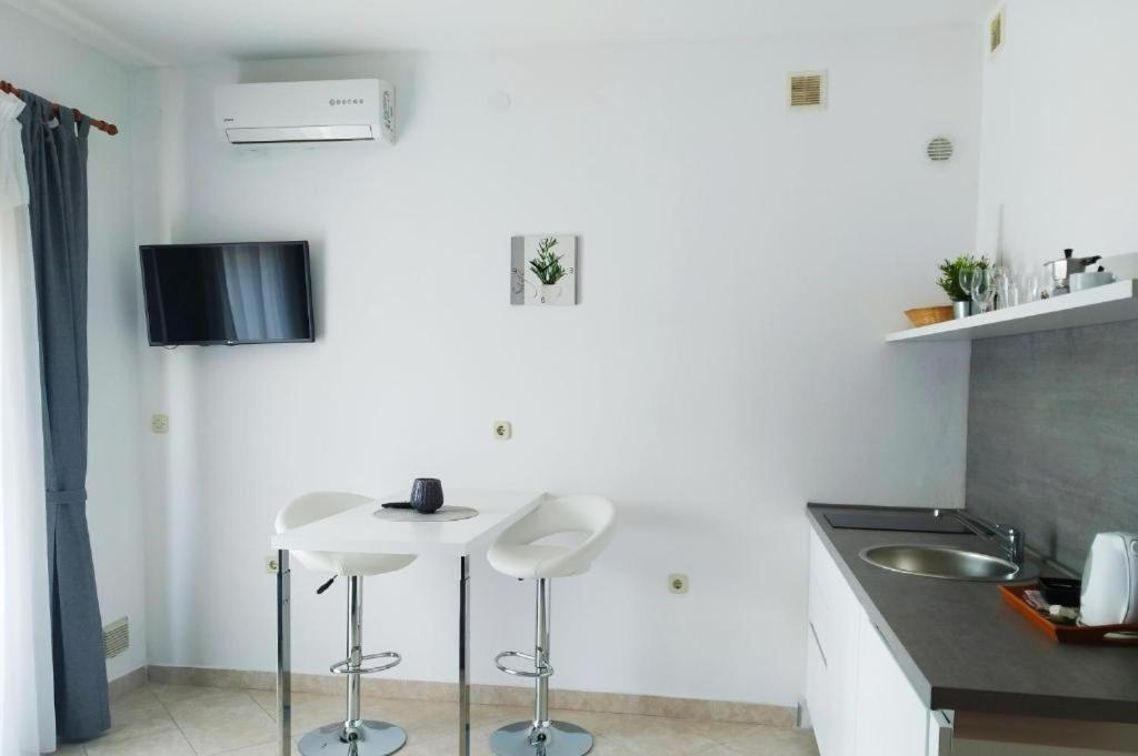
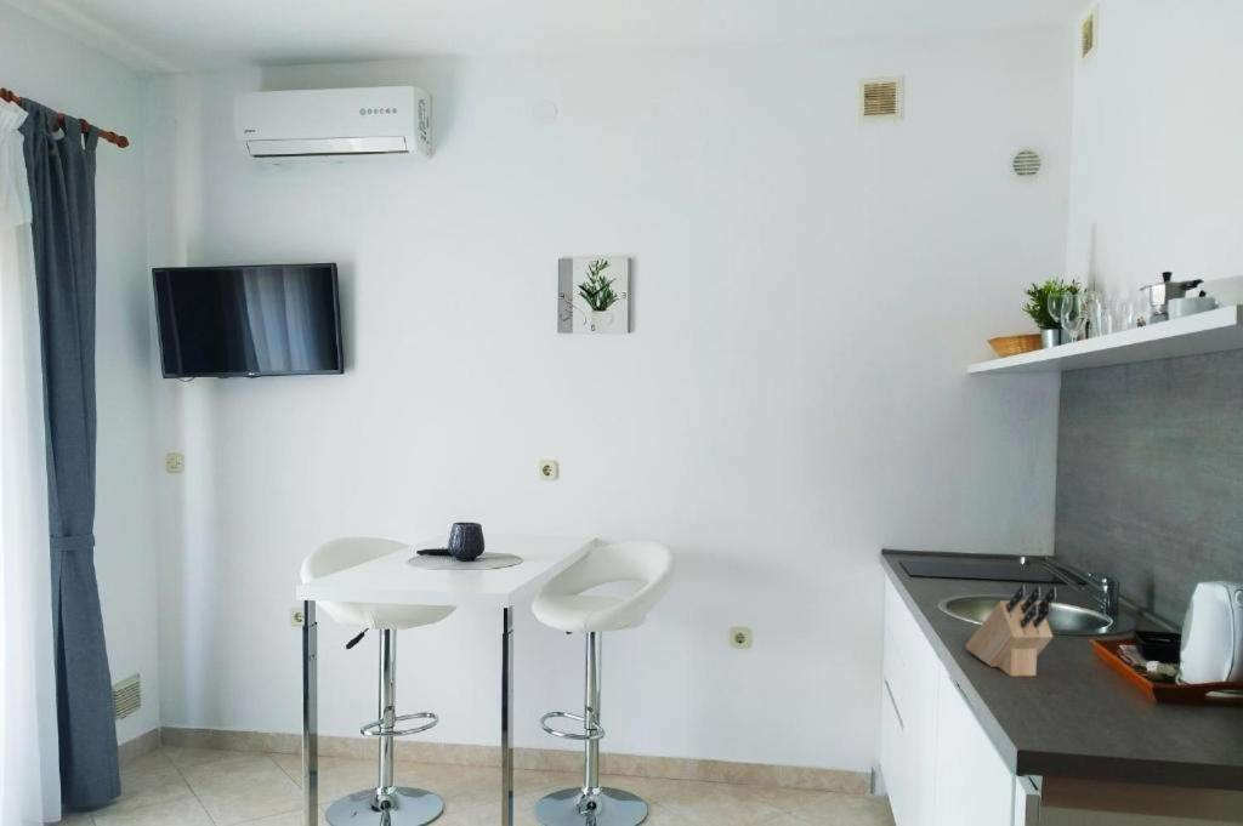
+ knife block (1011, 620)
